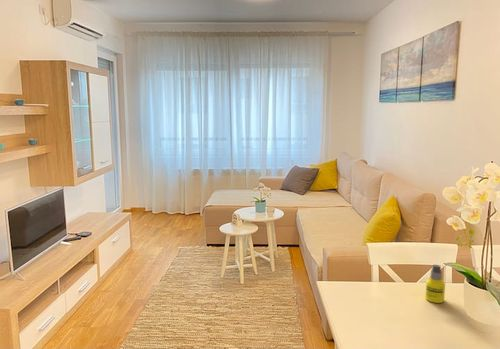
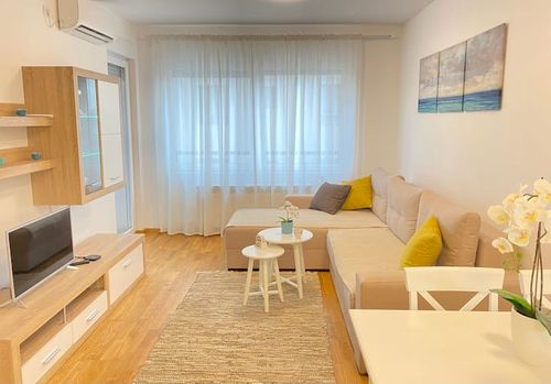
- bottle (435, 282)
